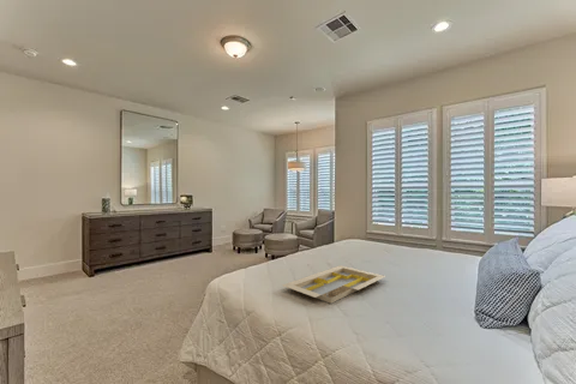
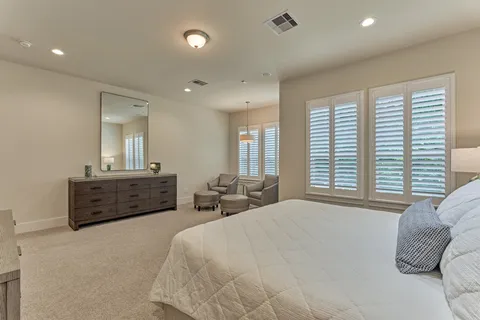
- serving tray (336, 282)
